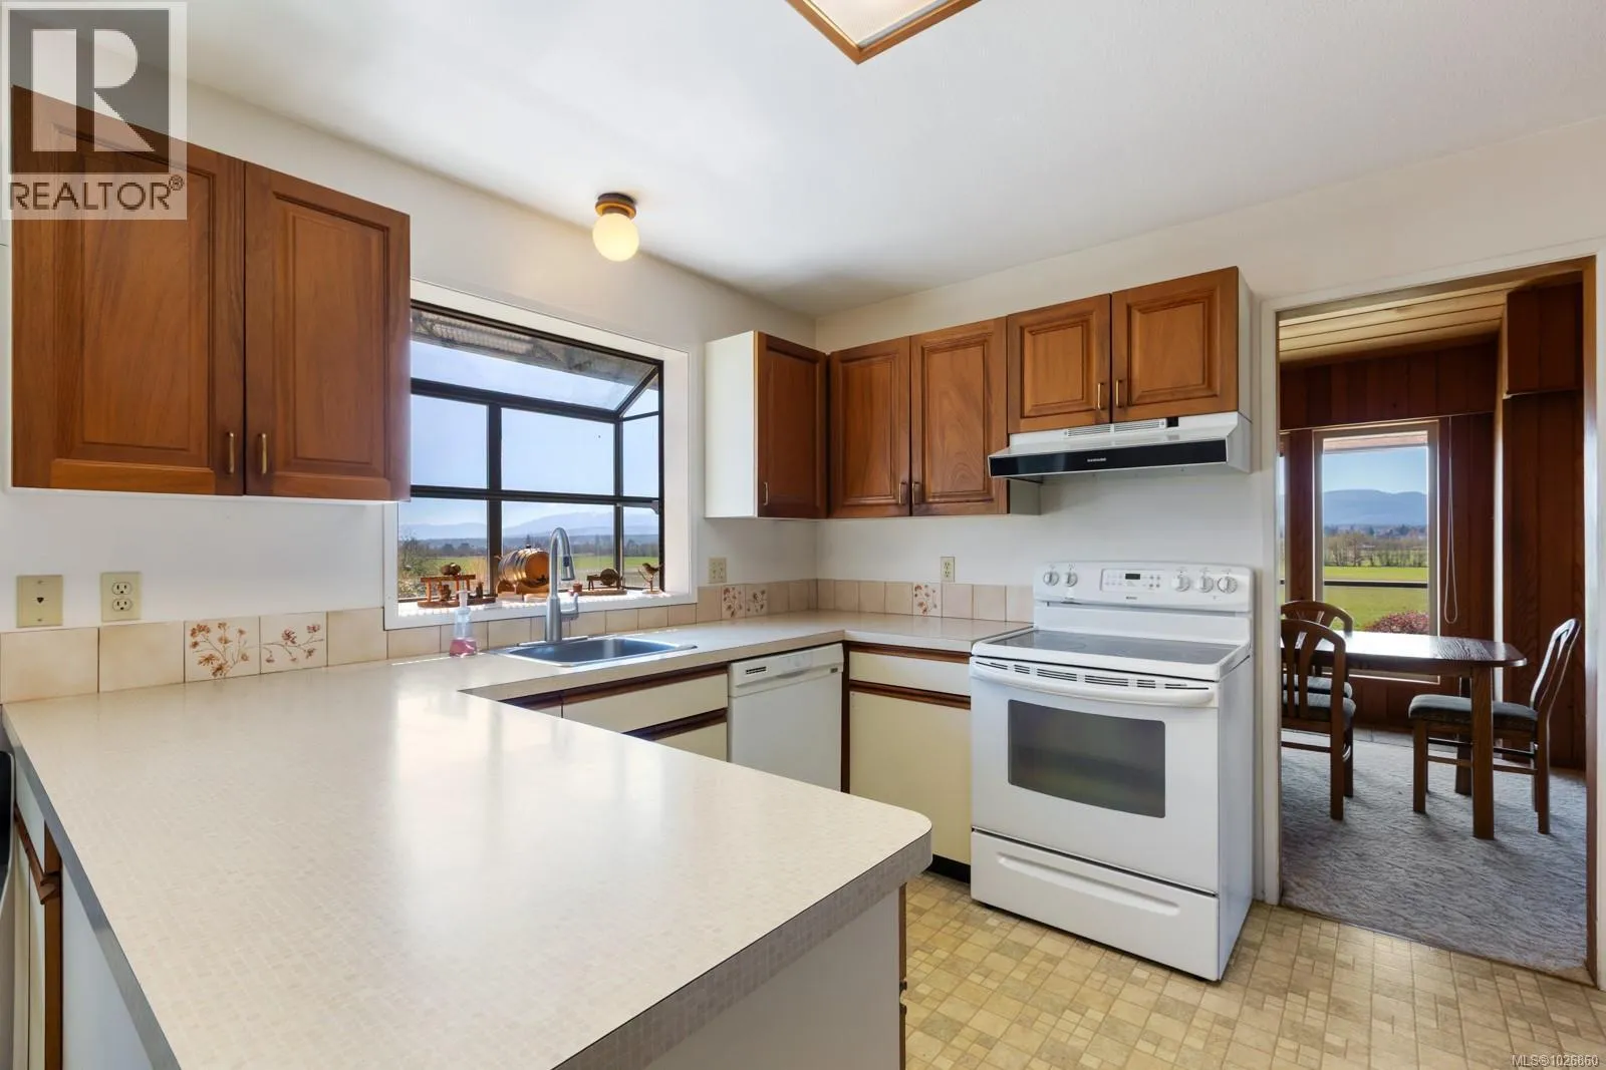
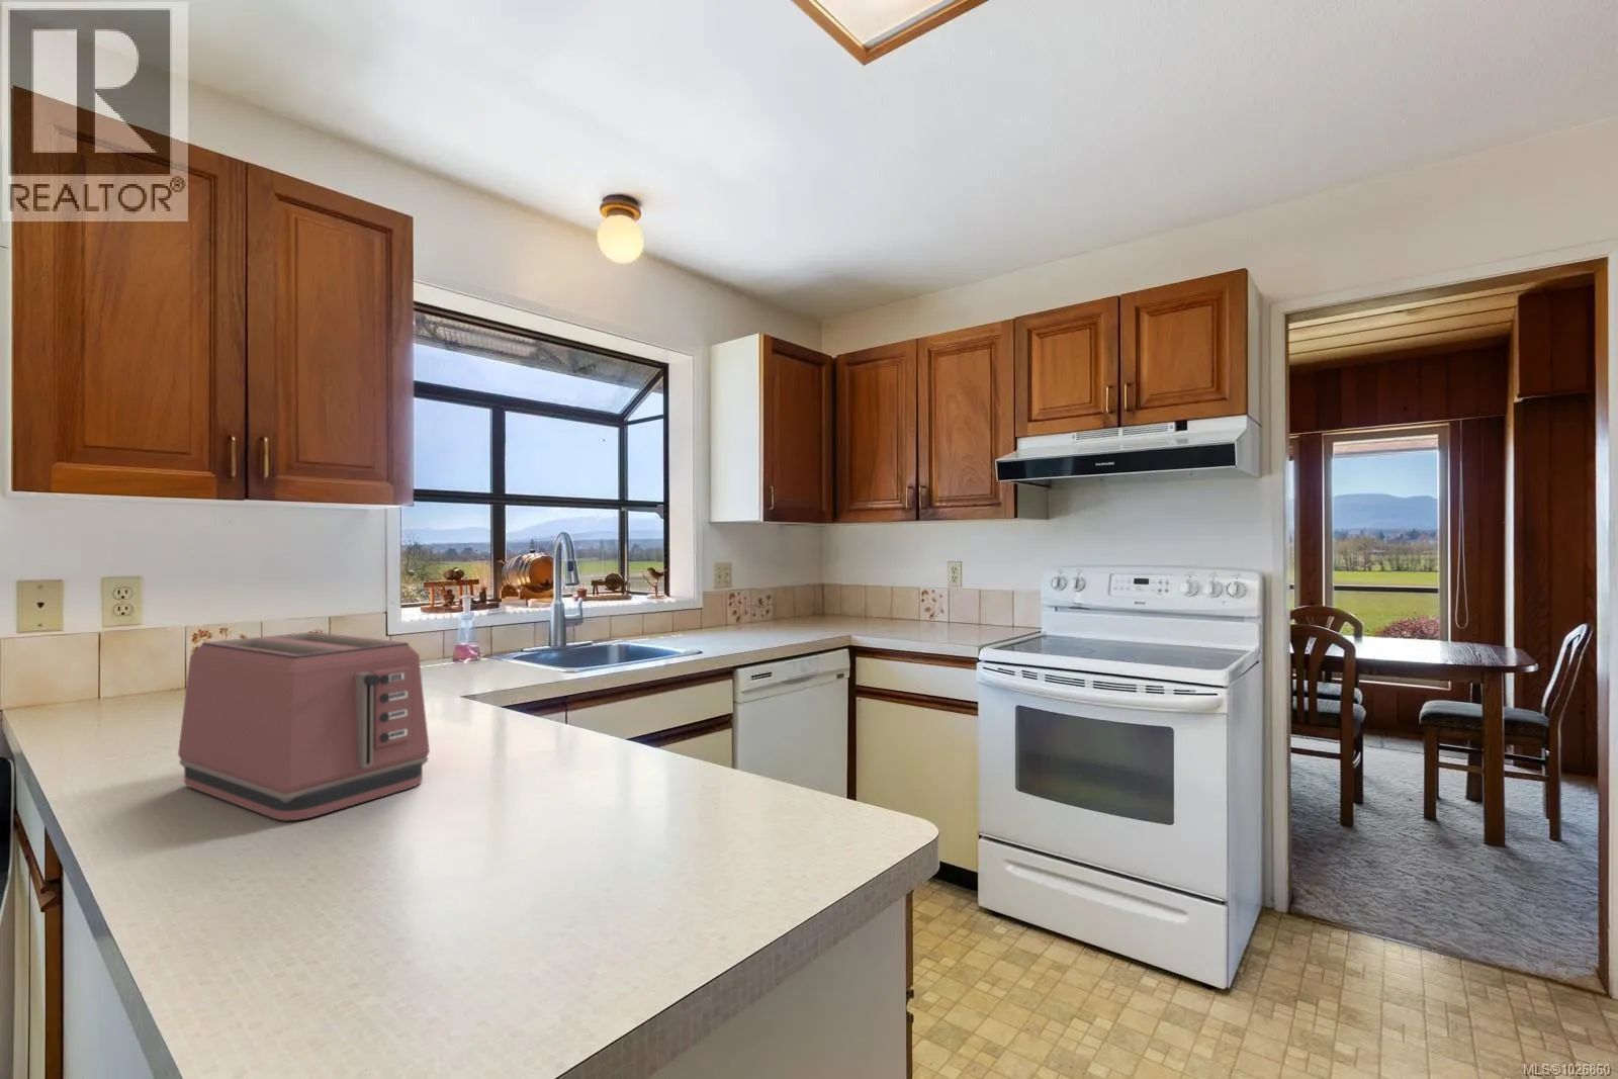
+ toaster (307, 713)
